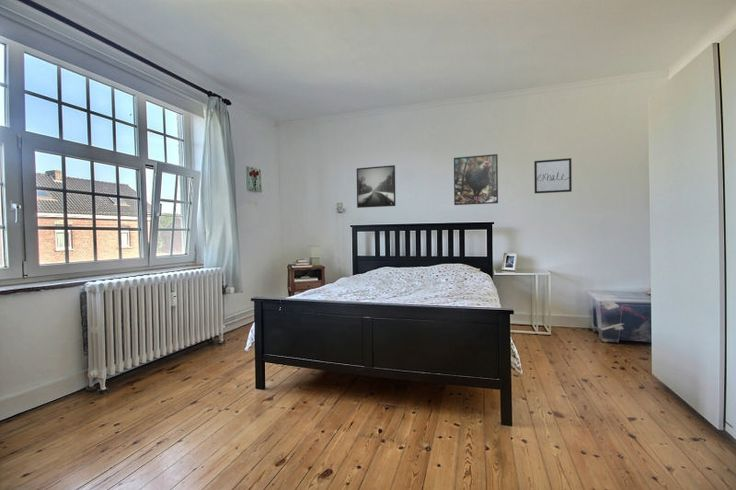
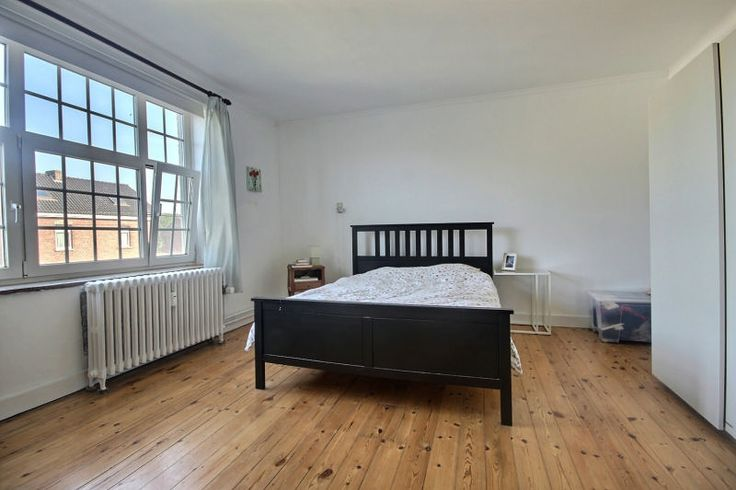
- wall art (552, 176)
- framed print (475, 180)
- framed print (375, 186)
